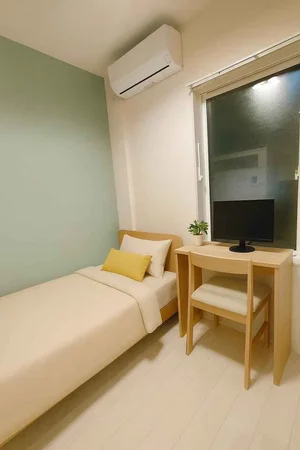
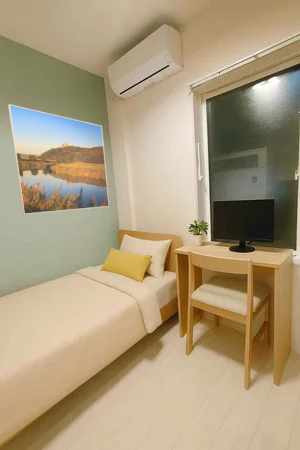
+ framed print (67, 164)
